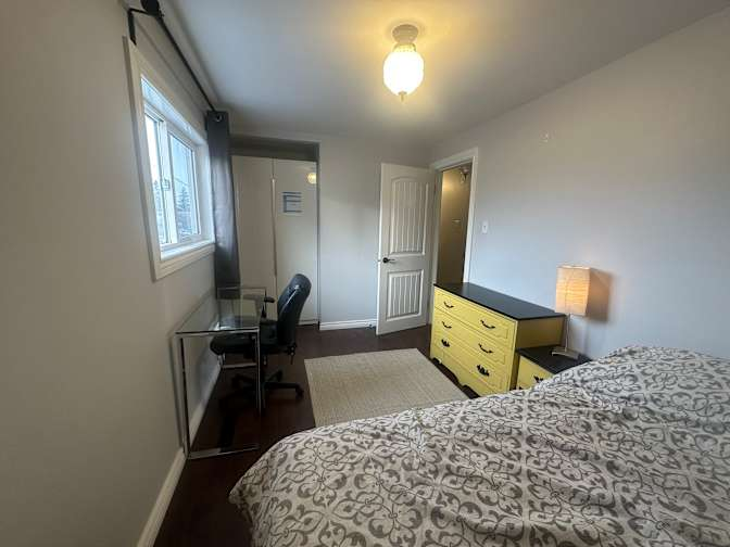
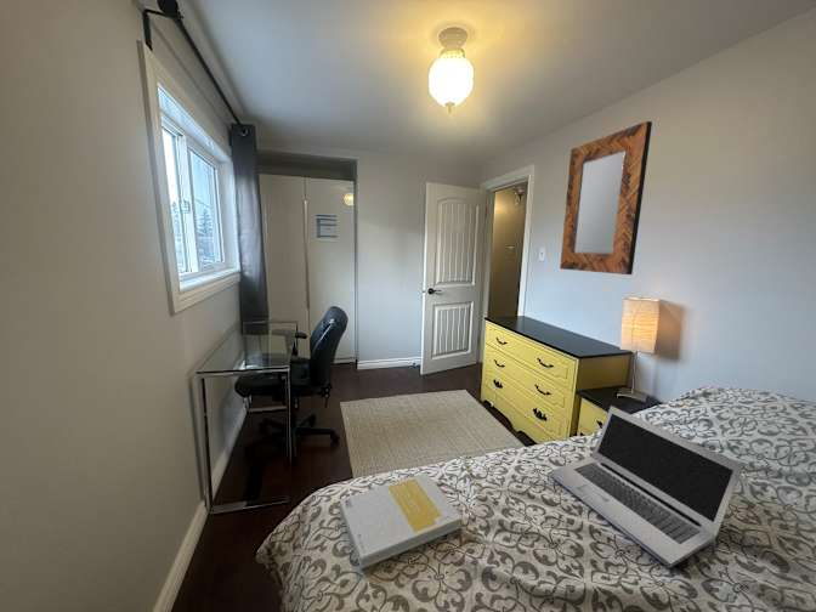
+ laptop (634, 471)
+ book (398, 512)
+ home mirror (599, 206)
